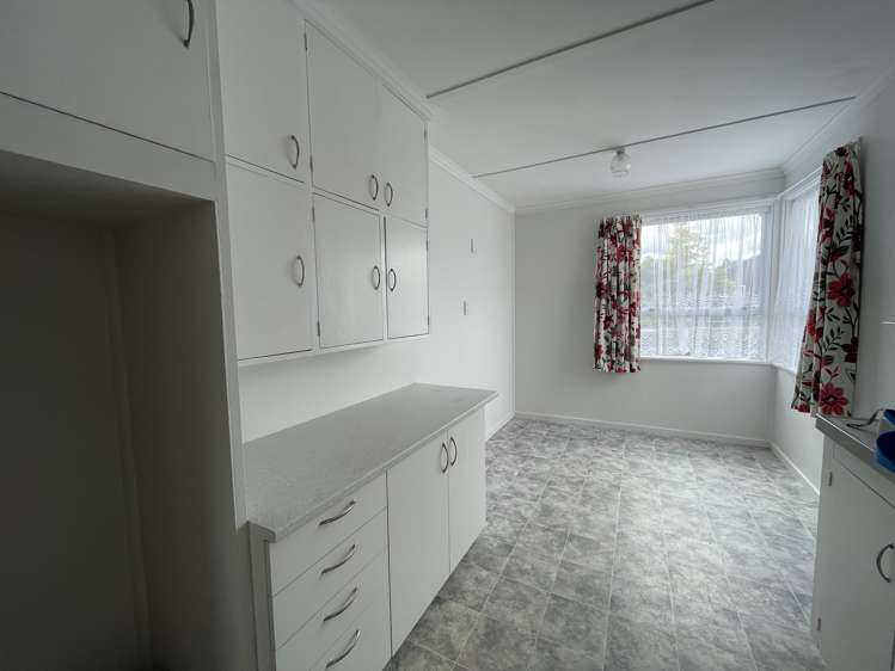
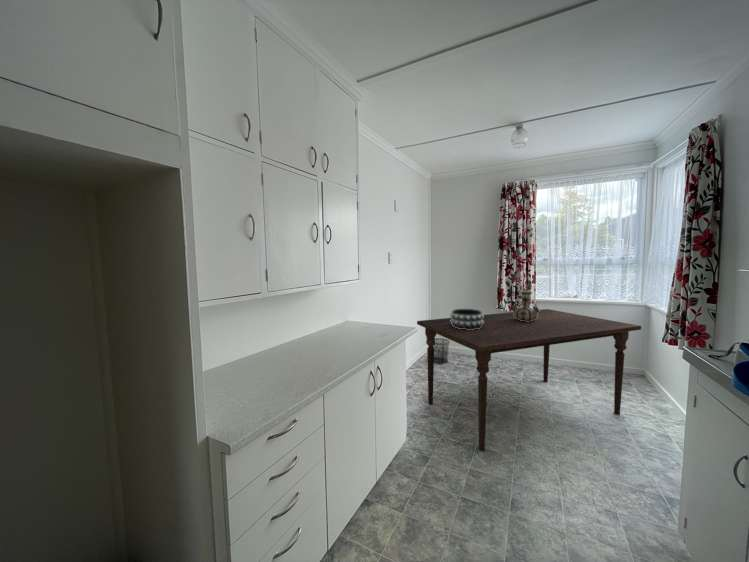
+ dining table (518, 349)
+ waste bin (439, 351)
+ decorative bowl (466, 318)
+ decorative vase (525, 305)
